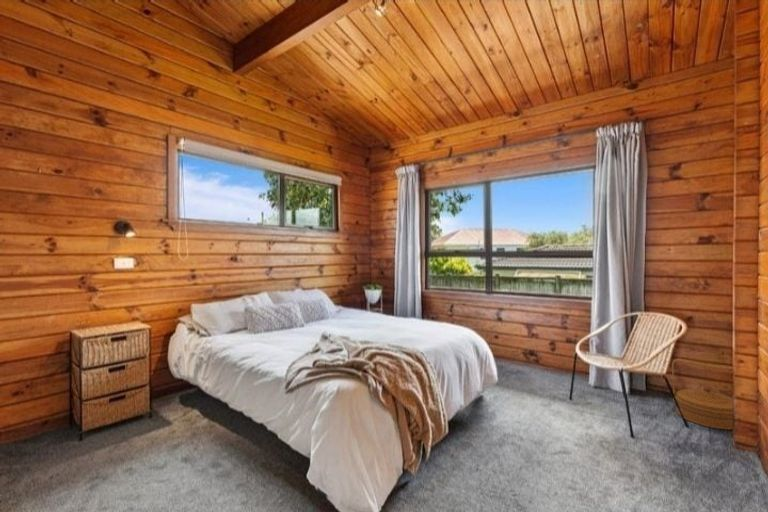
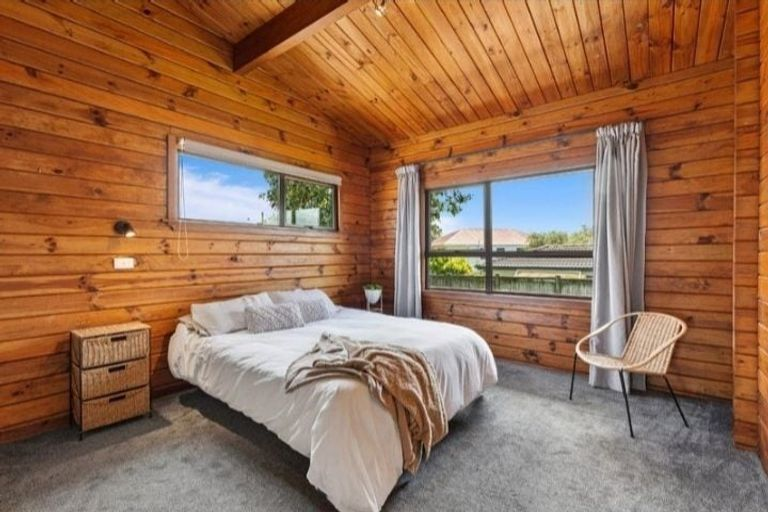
- woven basket (707, 390)
